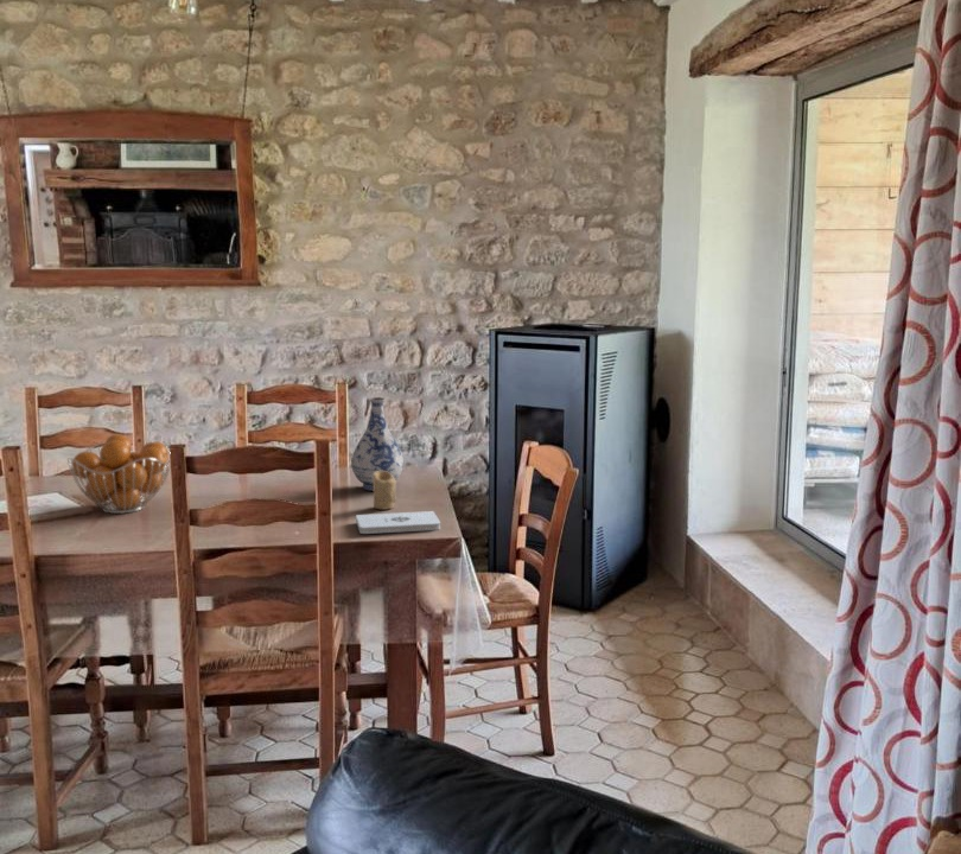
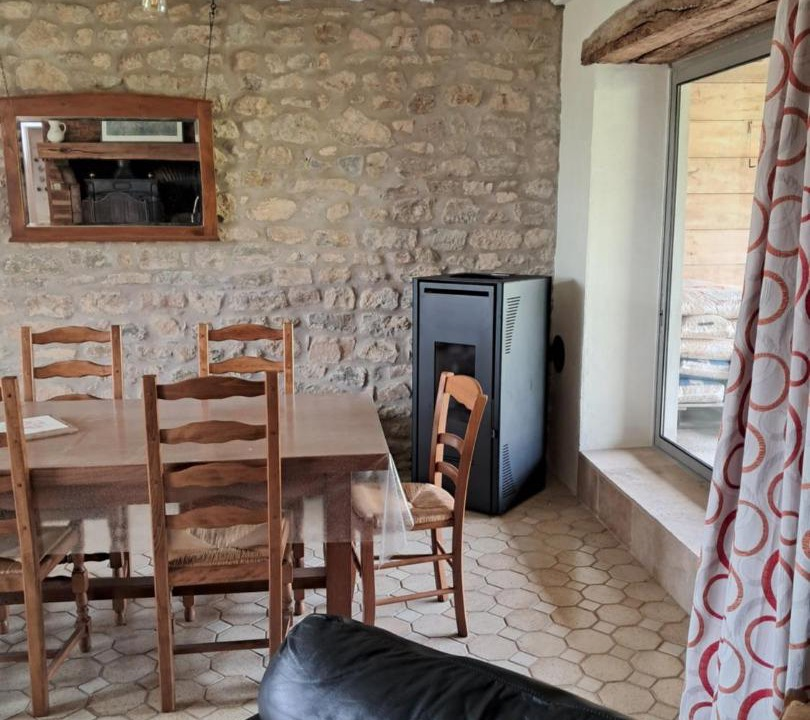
- notepad (397, 522)
- fruit basket (121, 472)
- candle (384, 490)
- vase (376, 442)
